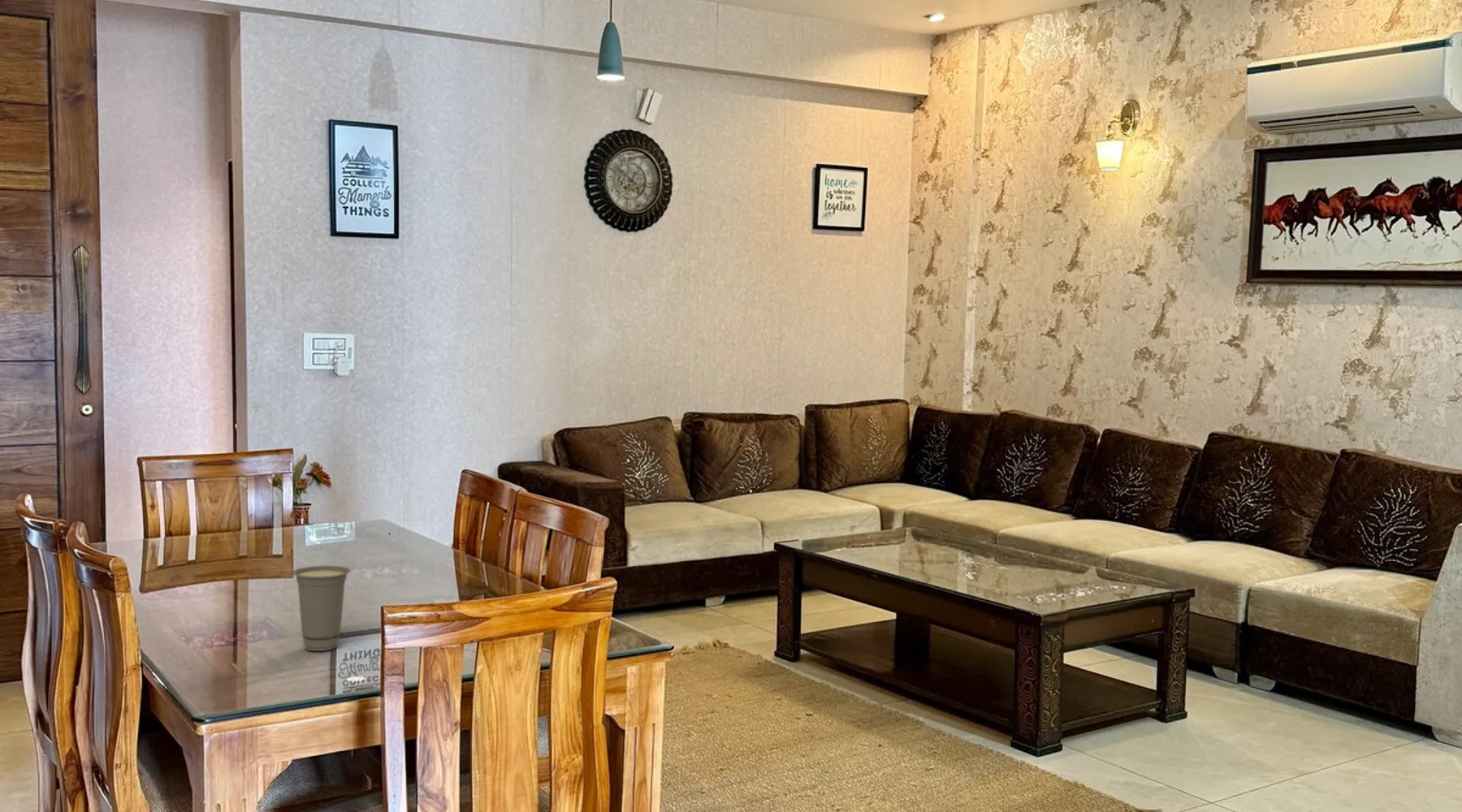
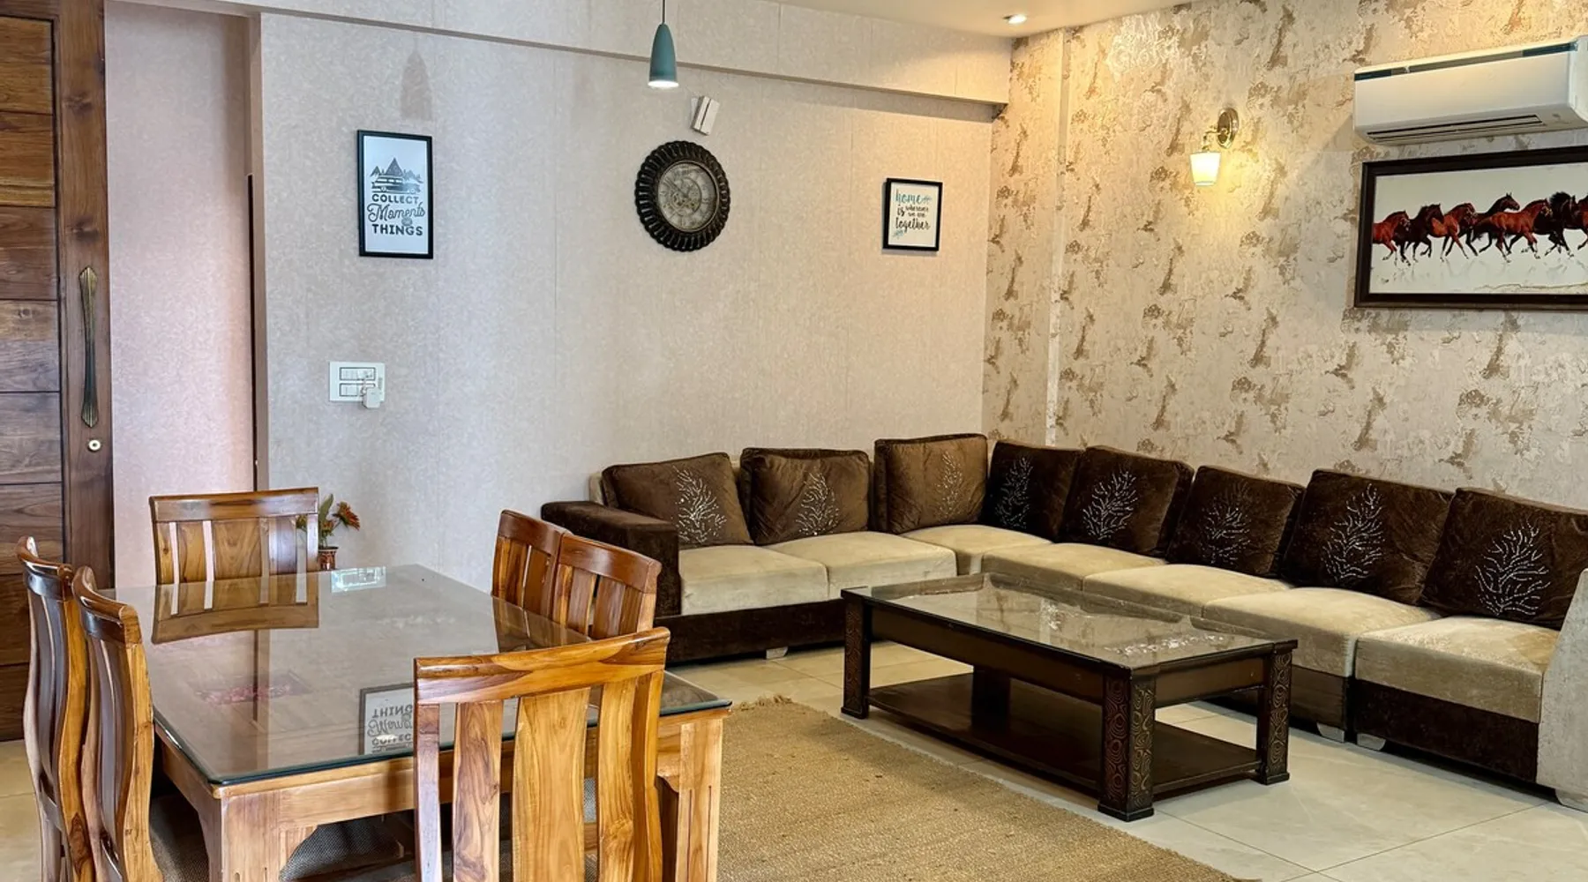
- cup (321, 609)
